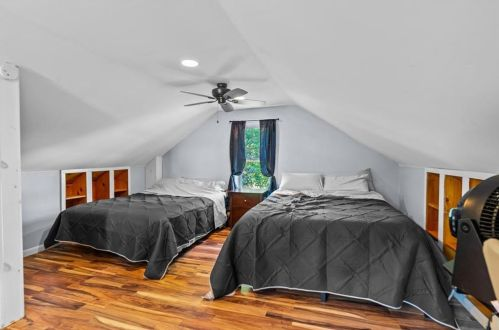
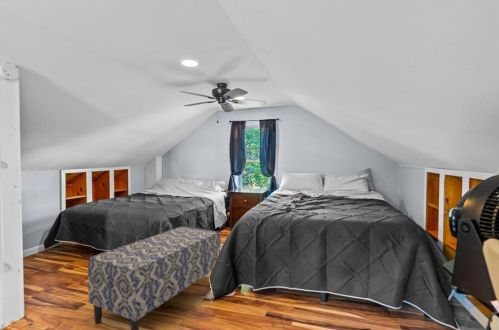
+ bench (164, 270)
